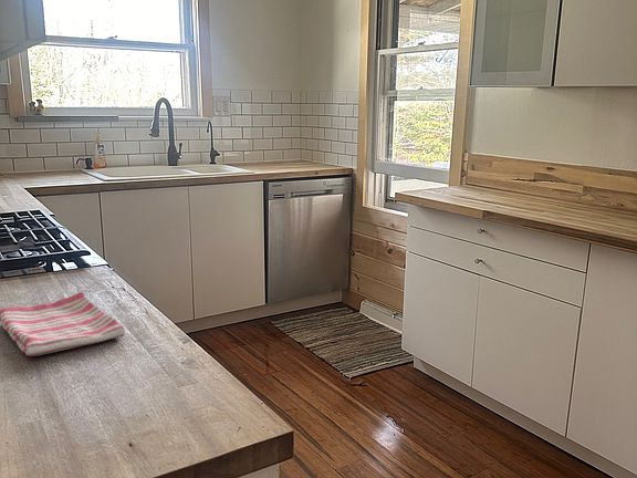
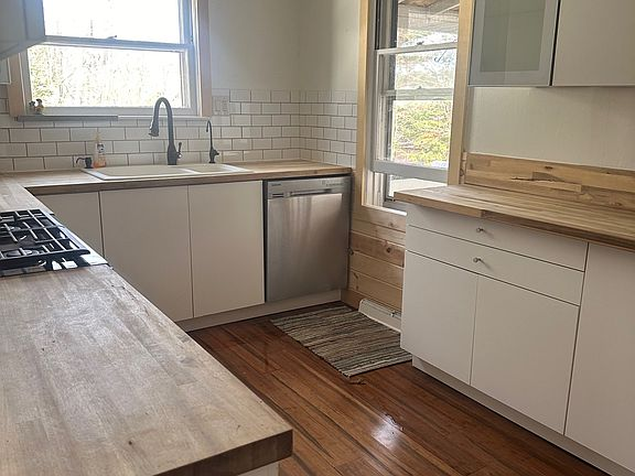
- dish towel (59, 321)
